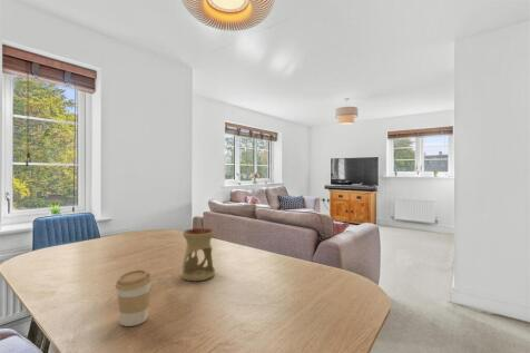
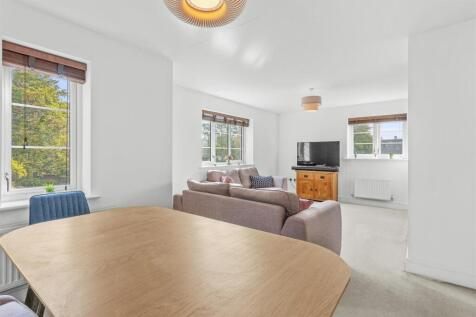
- coffee cup (134, 296)
- oil burner (196, 253)
